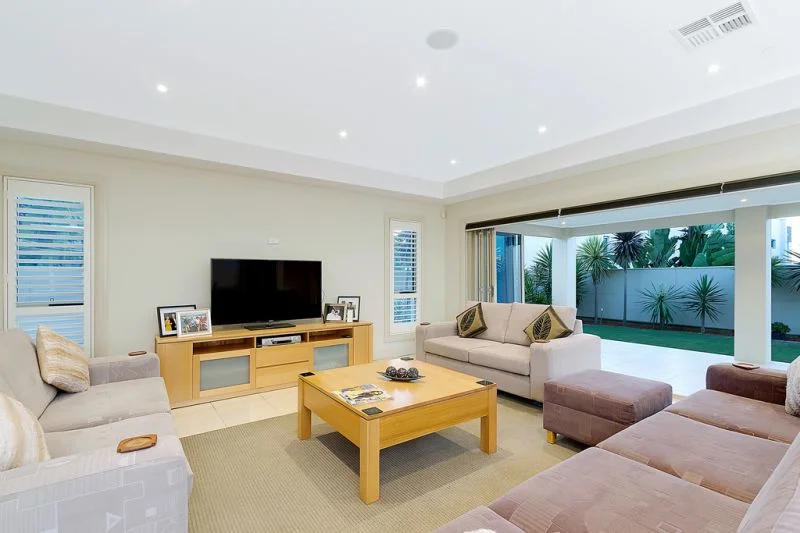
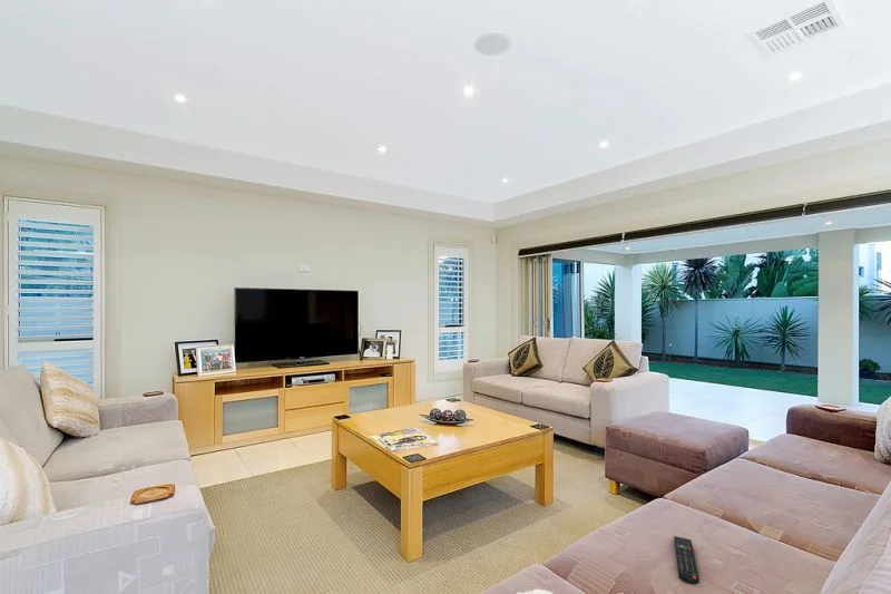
+ remote control (685, 558)
